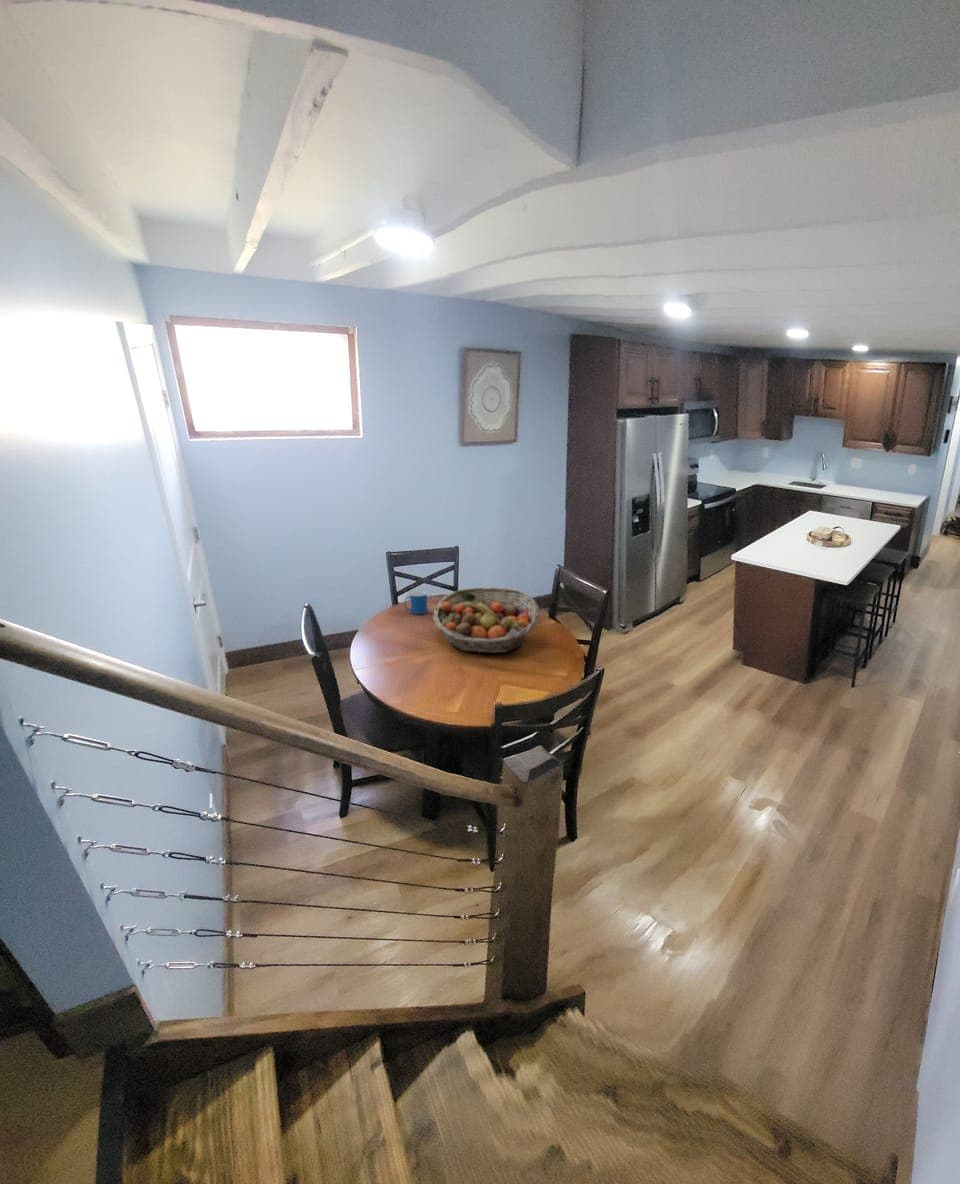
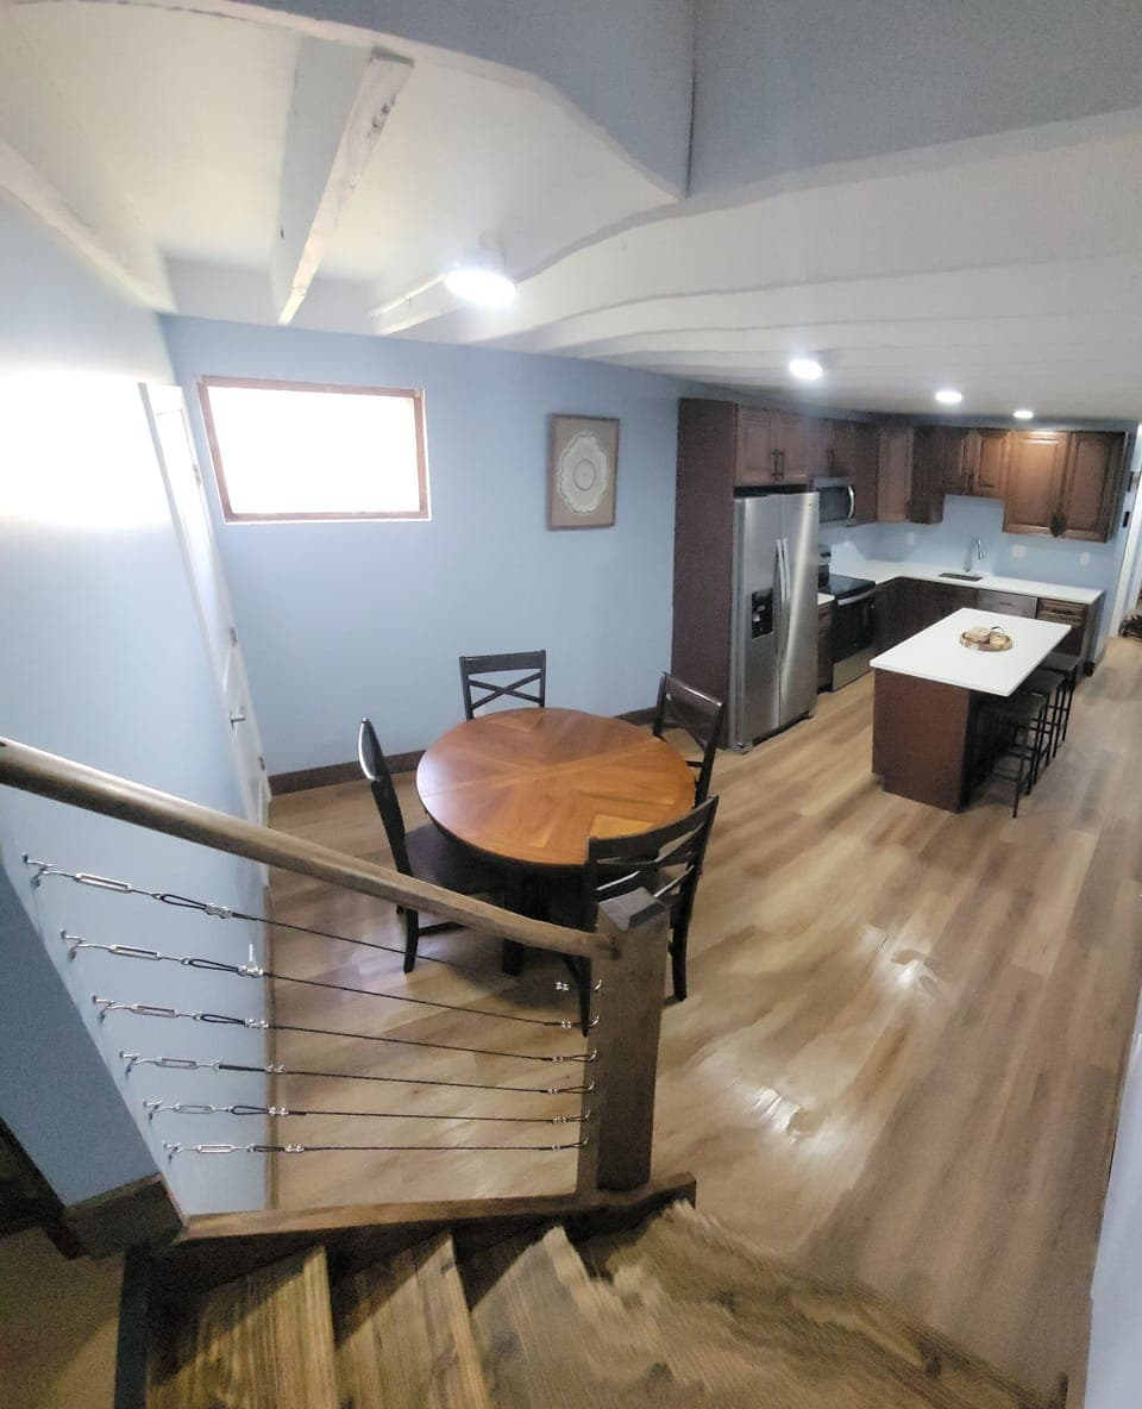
- mug (415, 602)
- fruit basket (486, 619)
